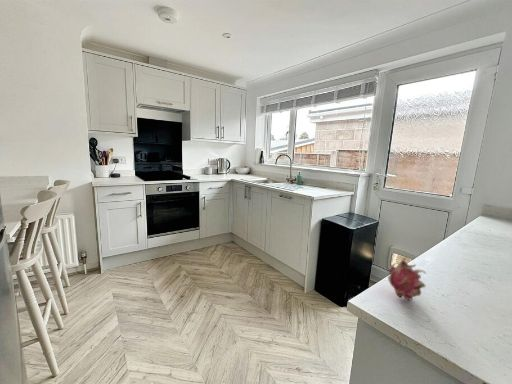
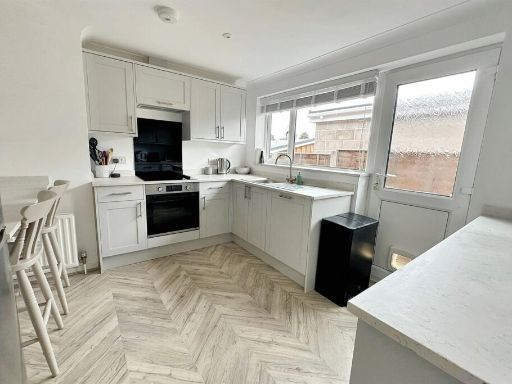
- fruit (406, 277)
